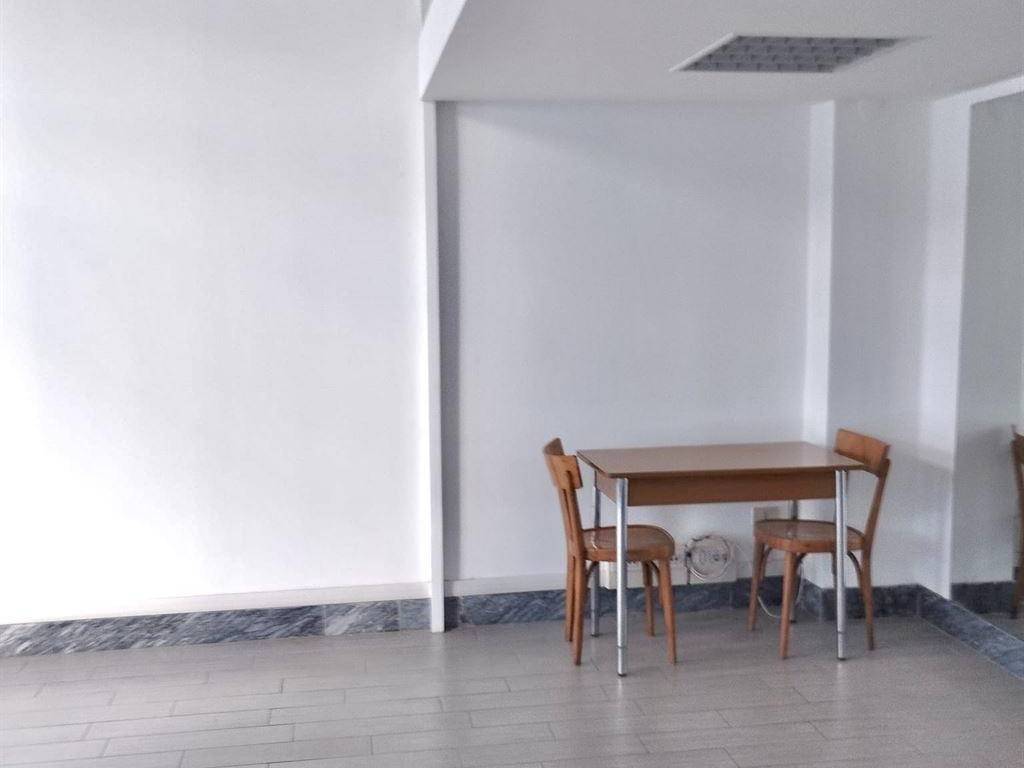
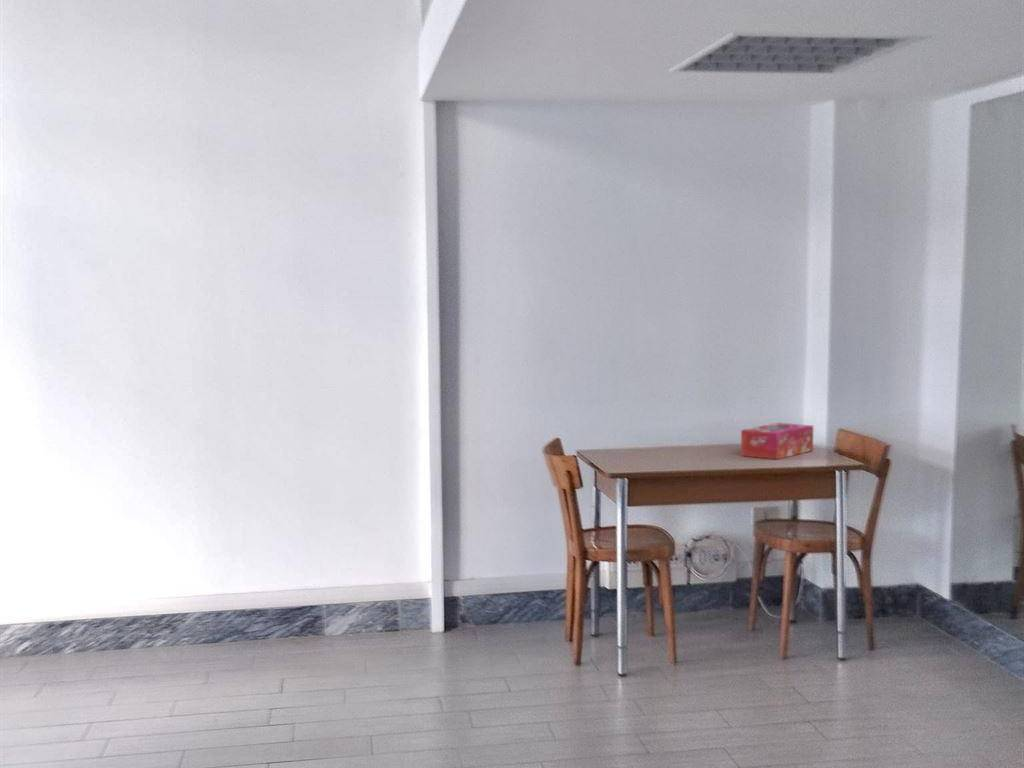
+ tissue box (777, 440)
